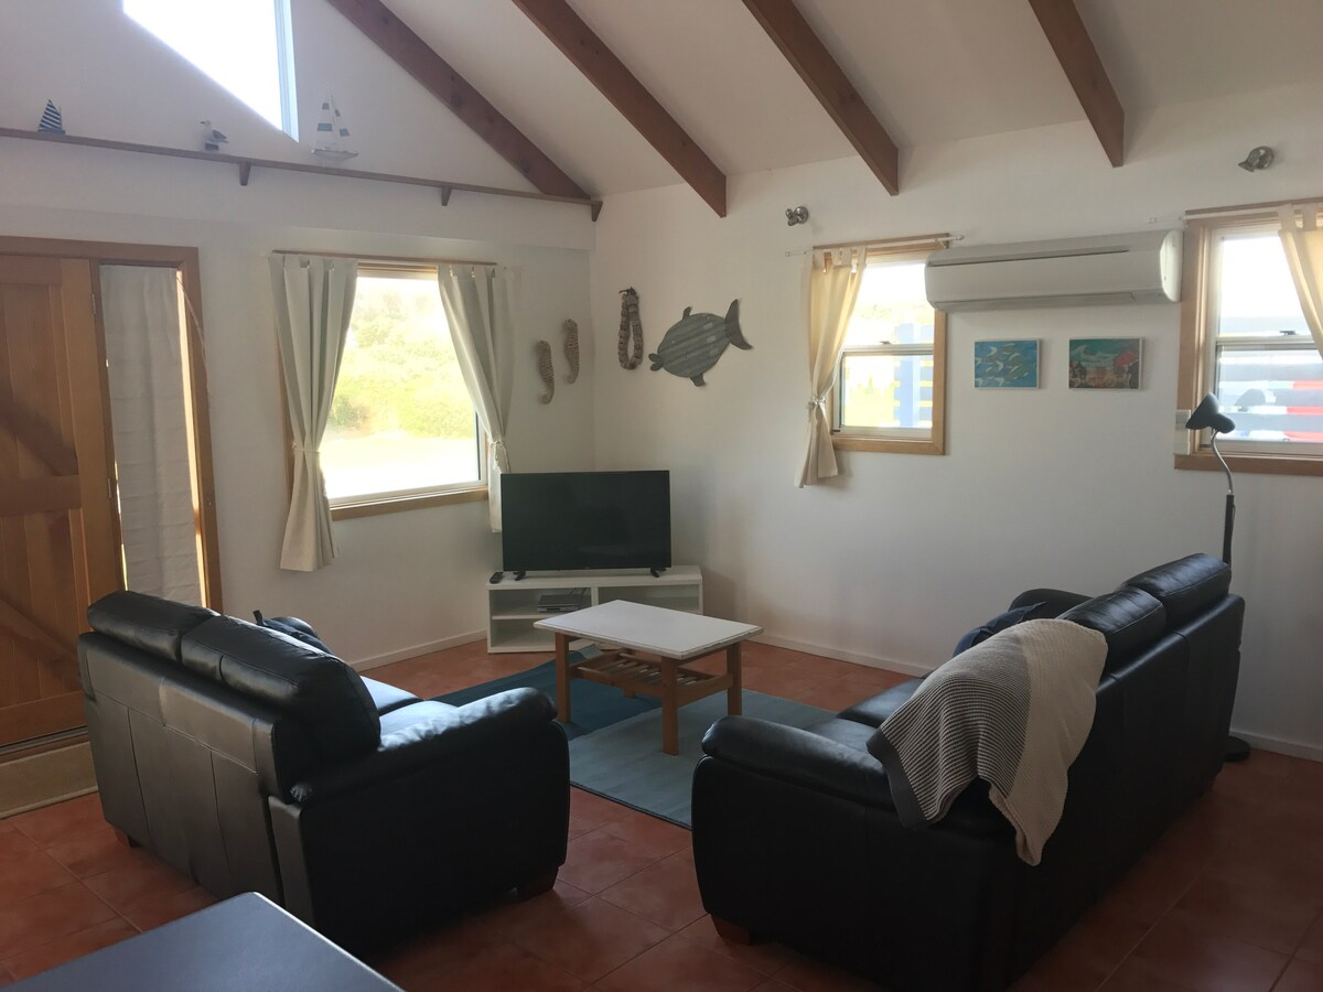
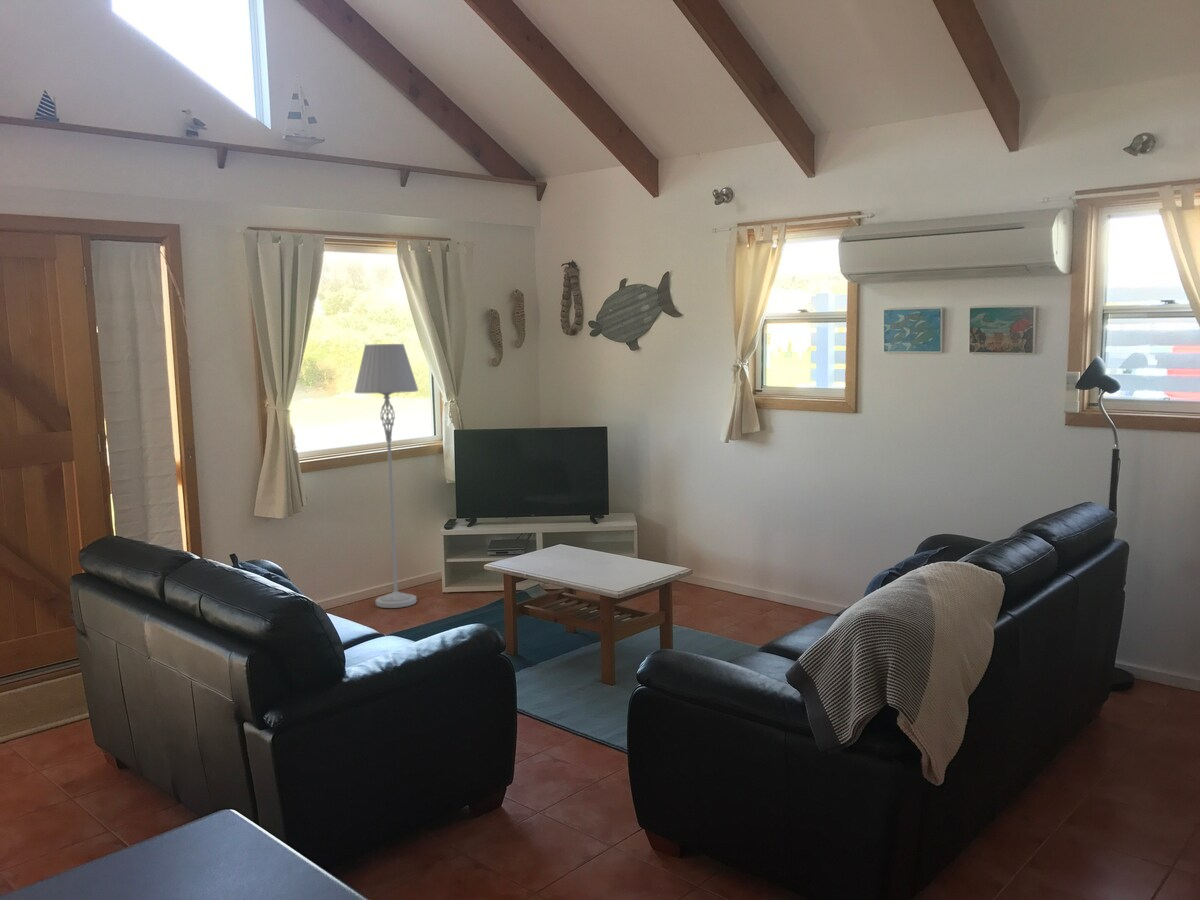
+ floor lamp (390, 475)
